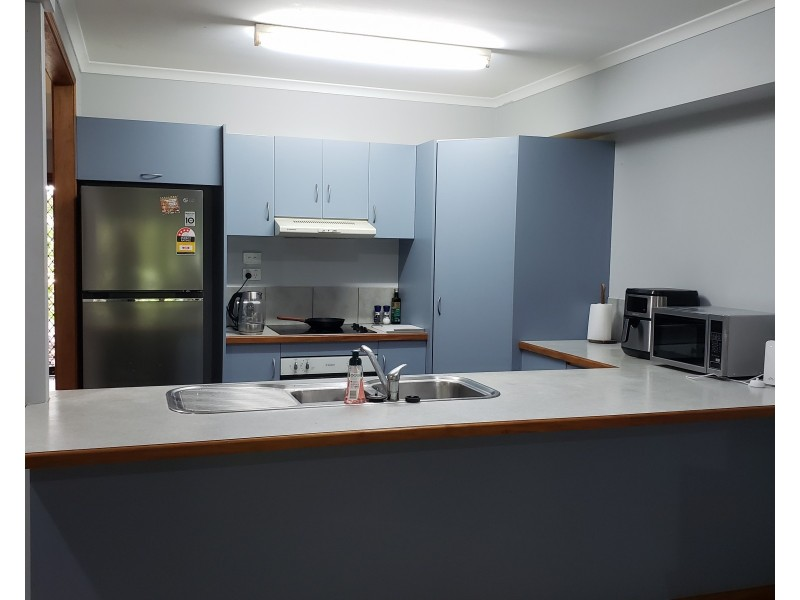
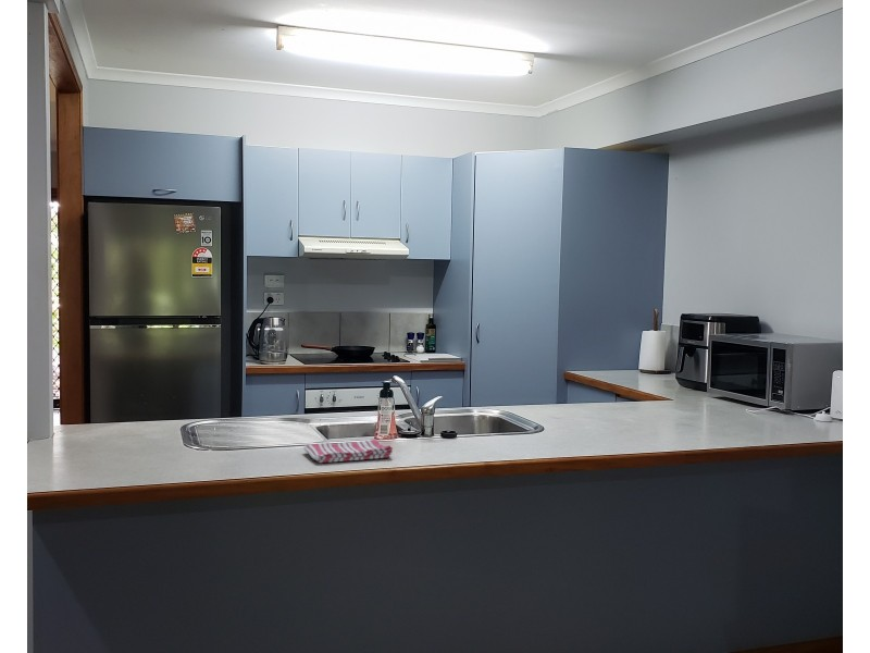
+ dish towel (347, 448)
